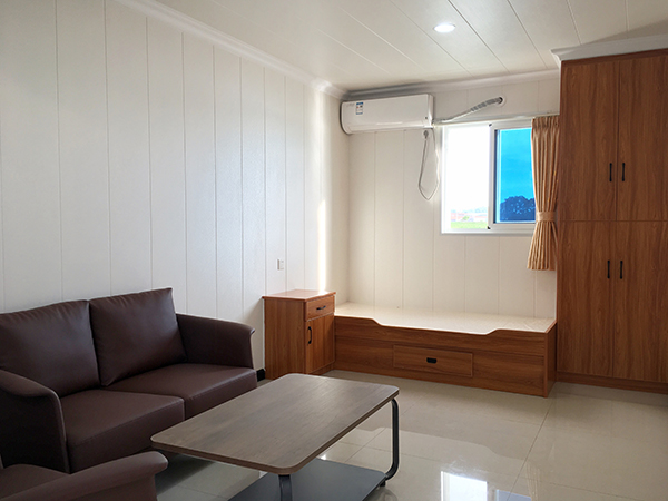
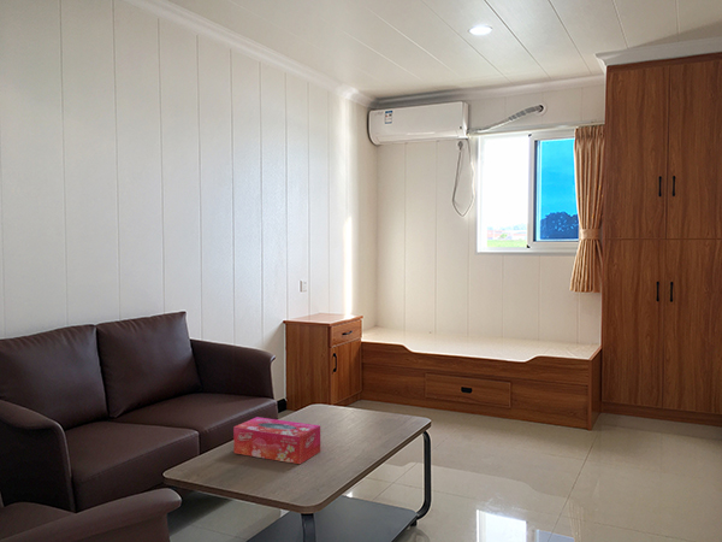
+ tissue box (277, 438)
